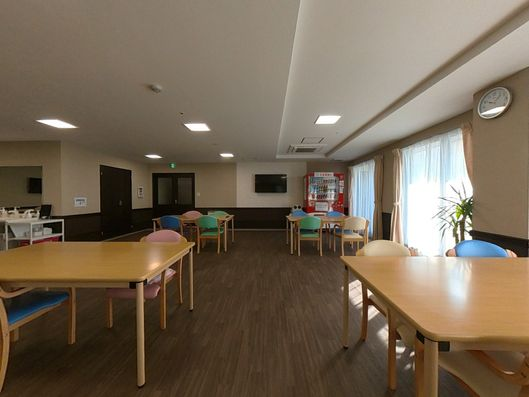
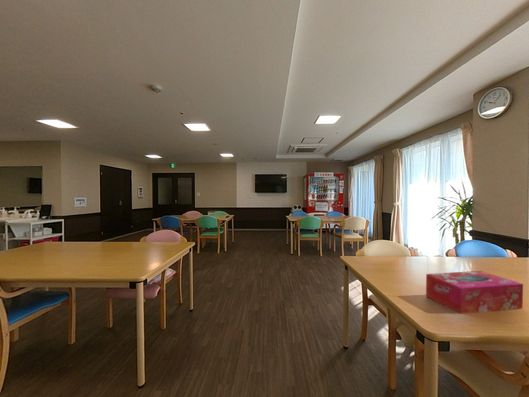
+ tissue box (471, 290)
